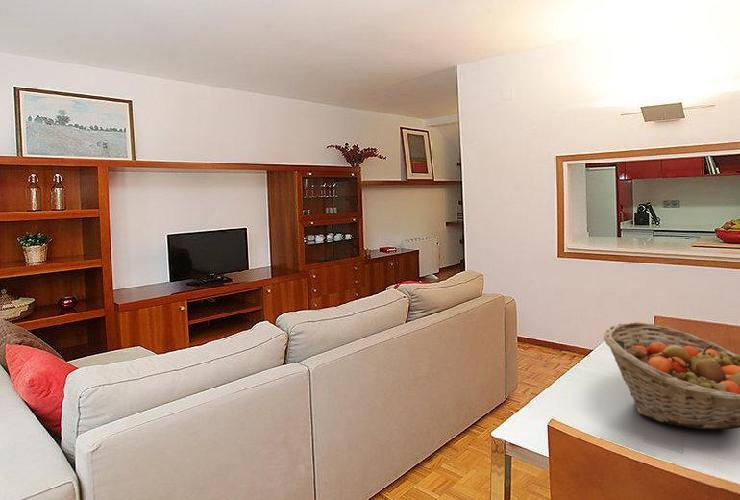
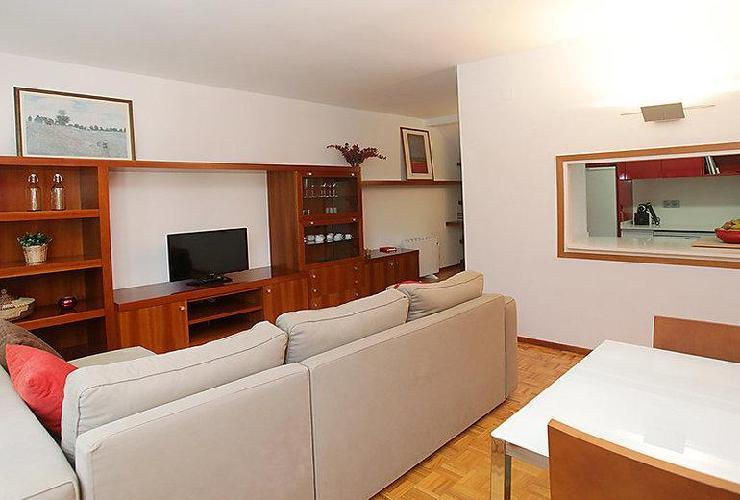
- fruit basket (682, 369)
